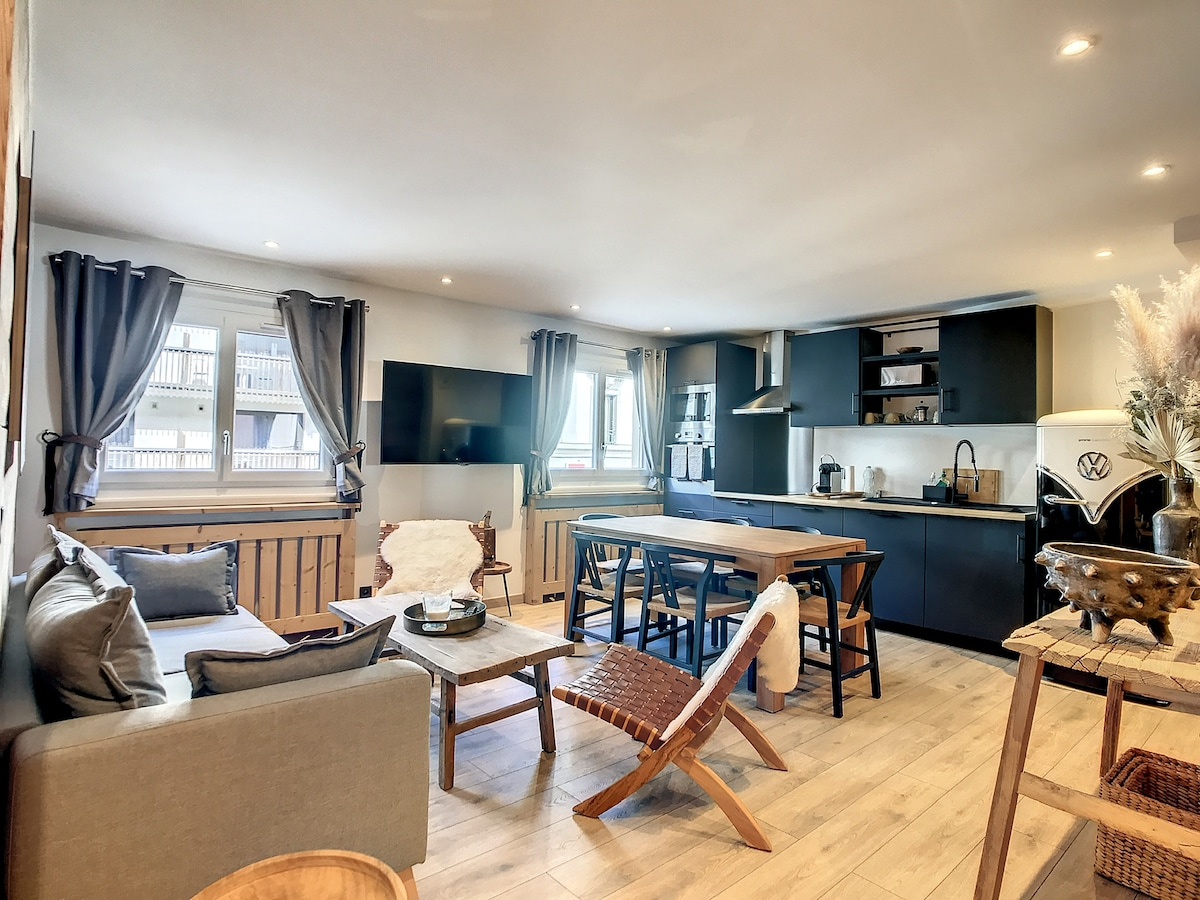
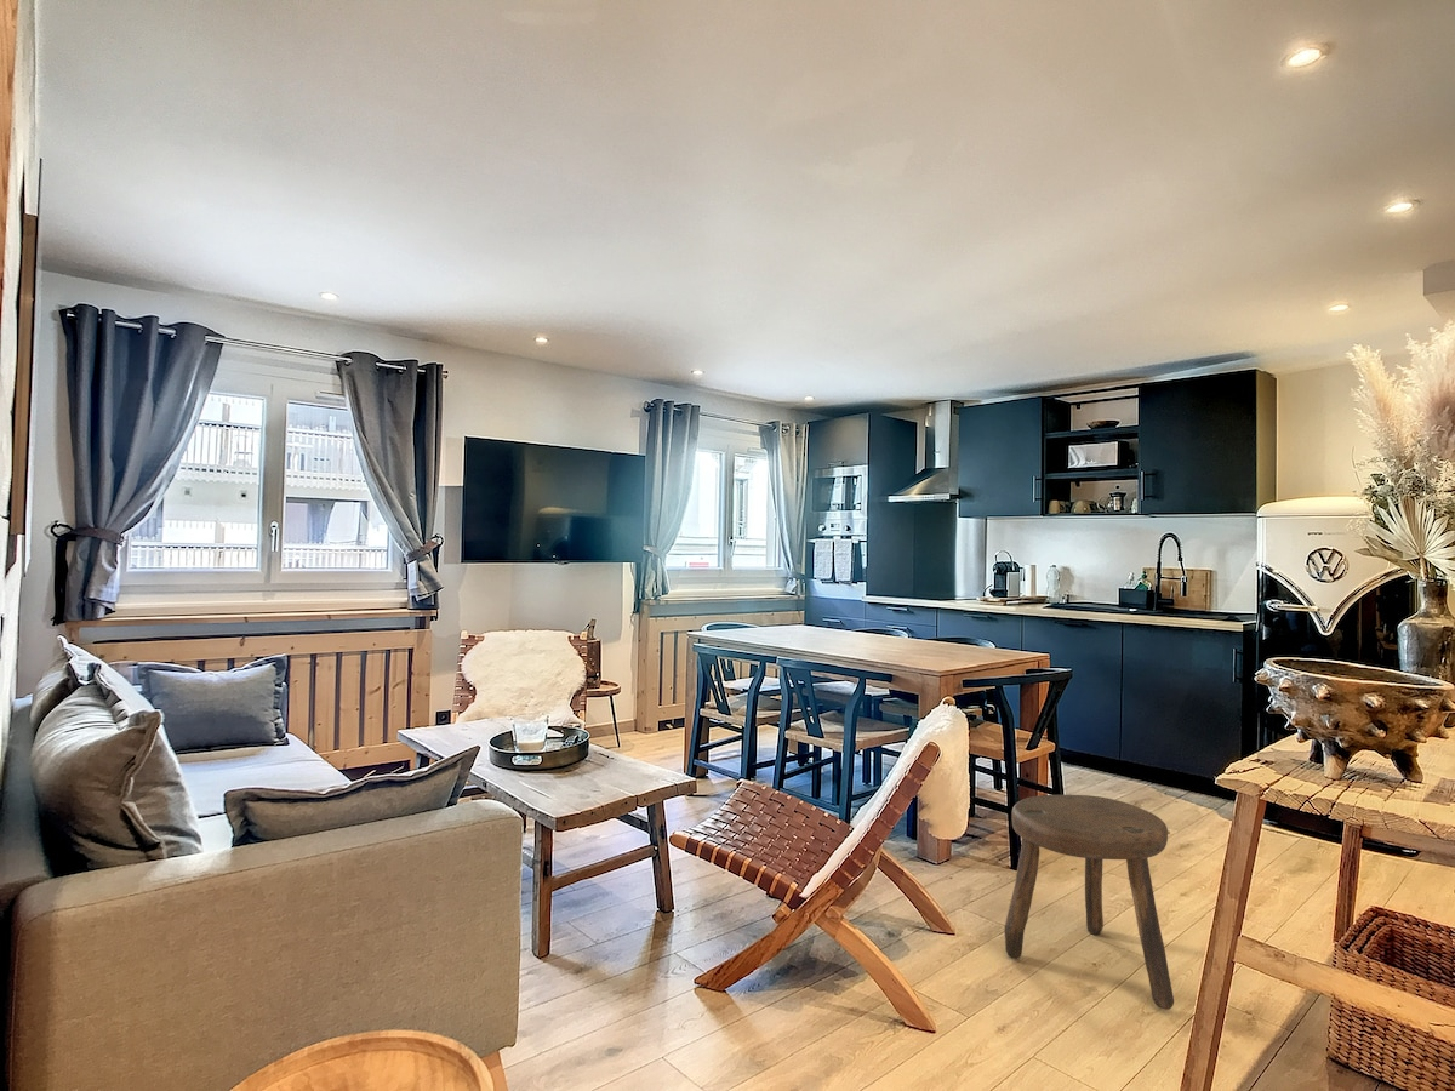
+ stool (1094, 891)
